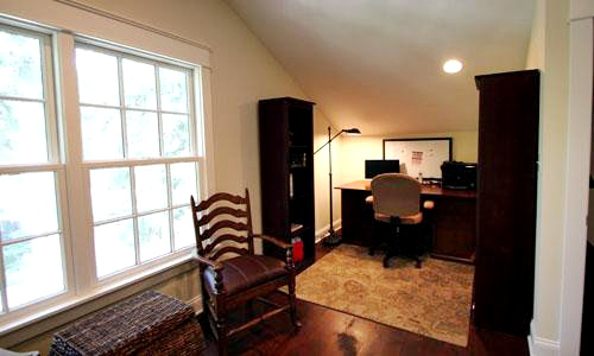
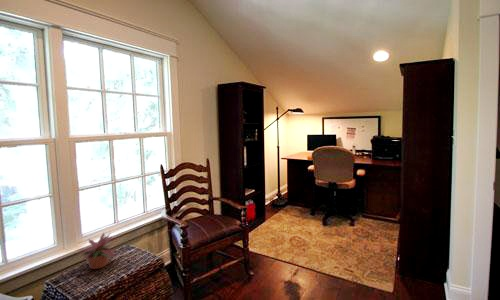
+ potted plant (98, 248)
